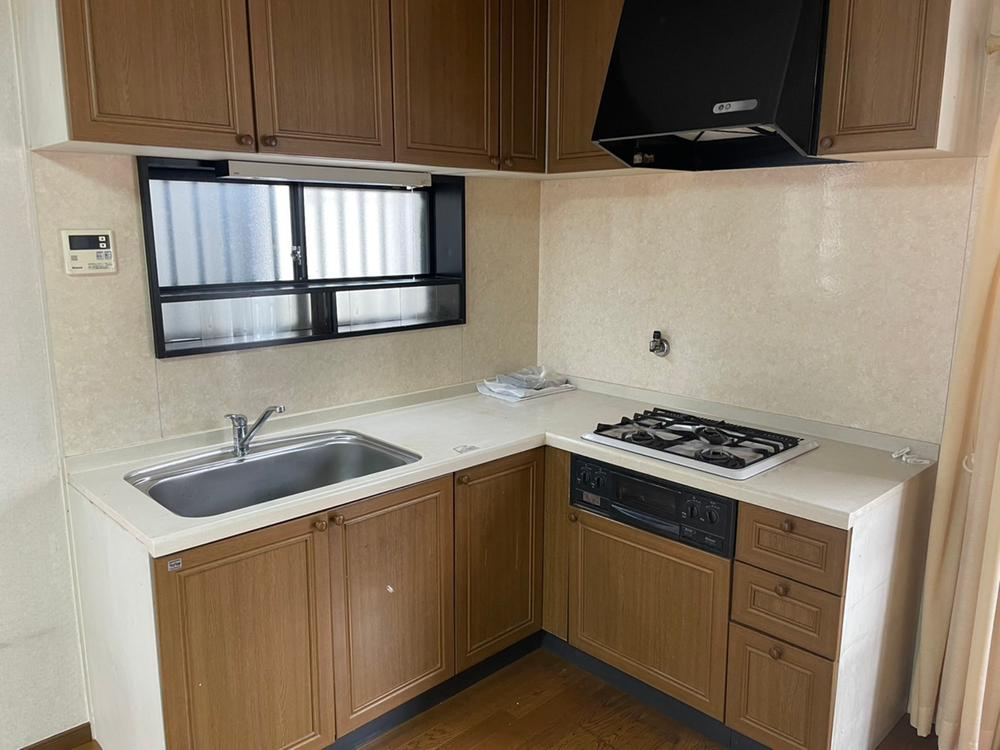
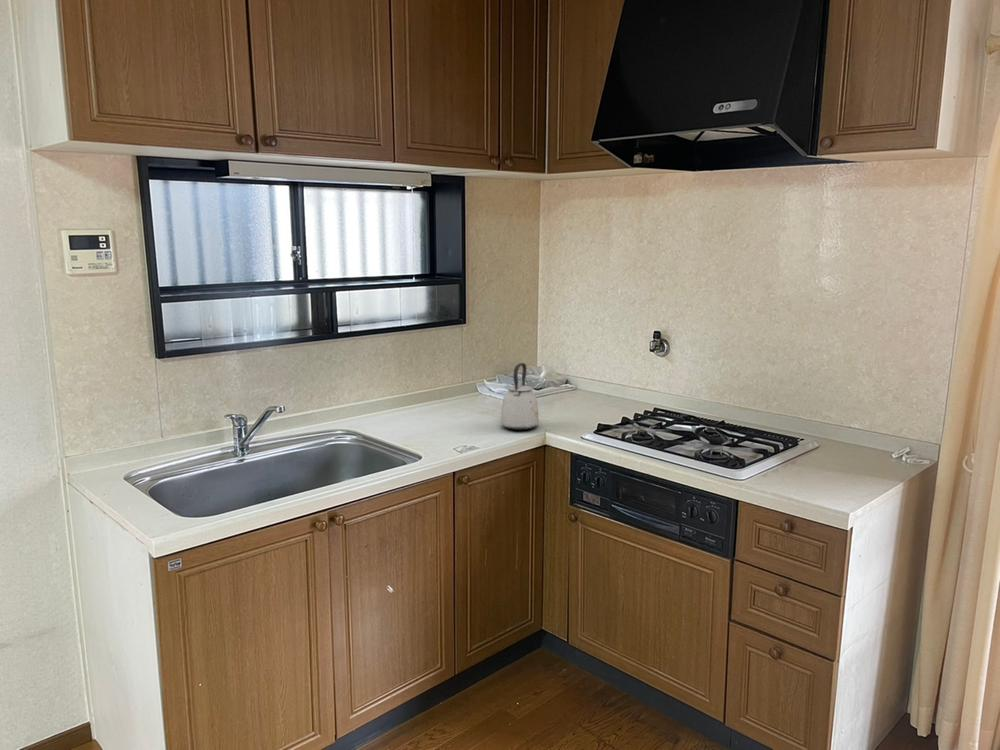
+ kettle (521, 394)
